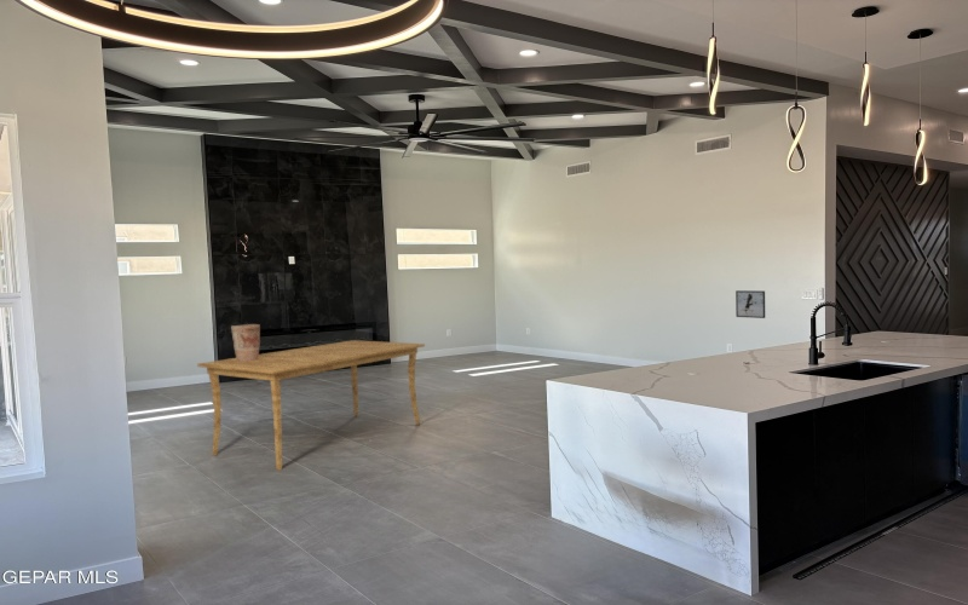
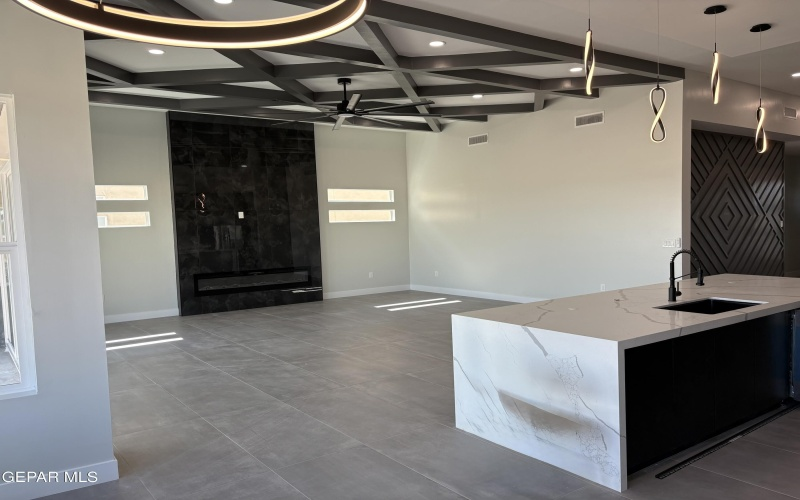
- ceramic vessel (246, 341)
- dining table (313, 373)
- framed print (750, 304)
